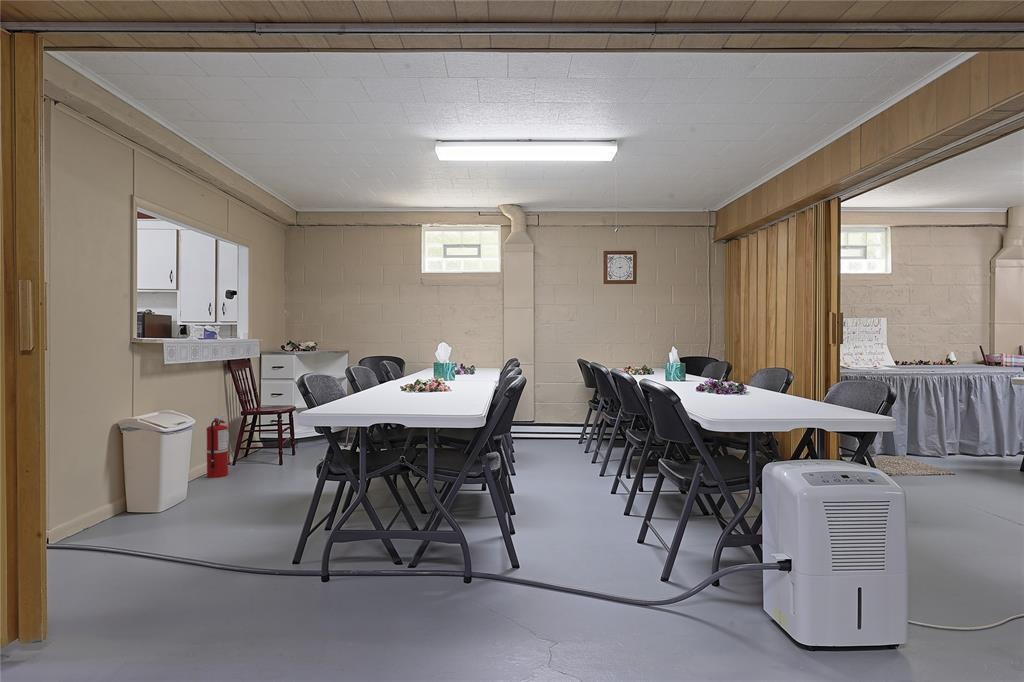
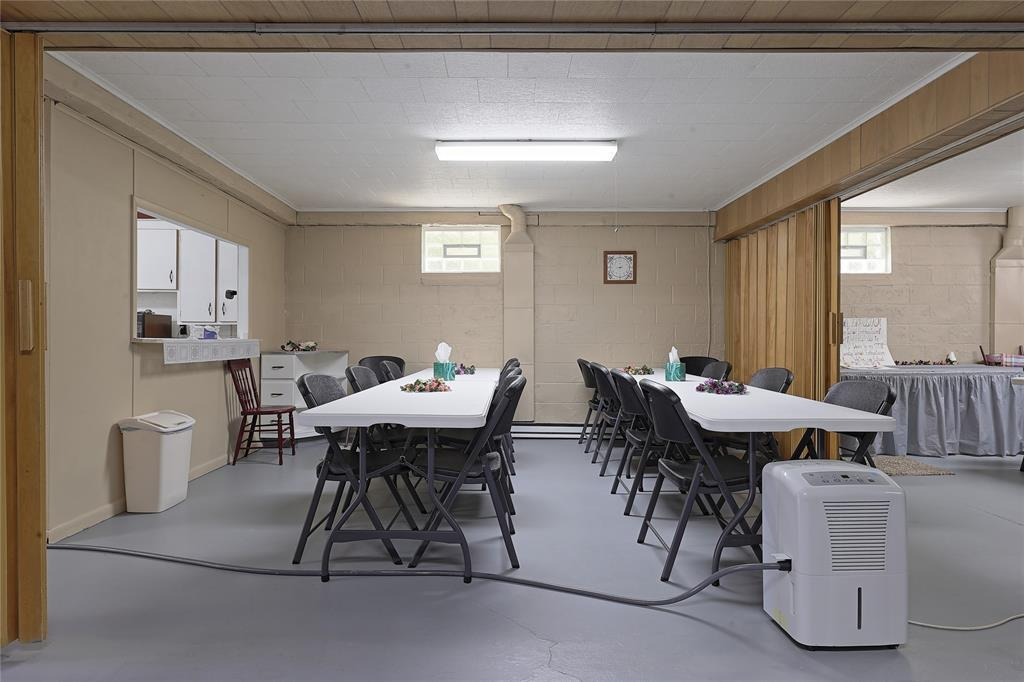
- fire extinguisher (217, 445)
